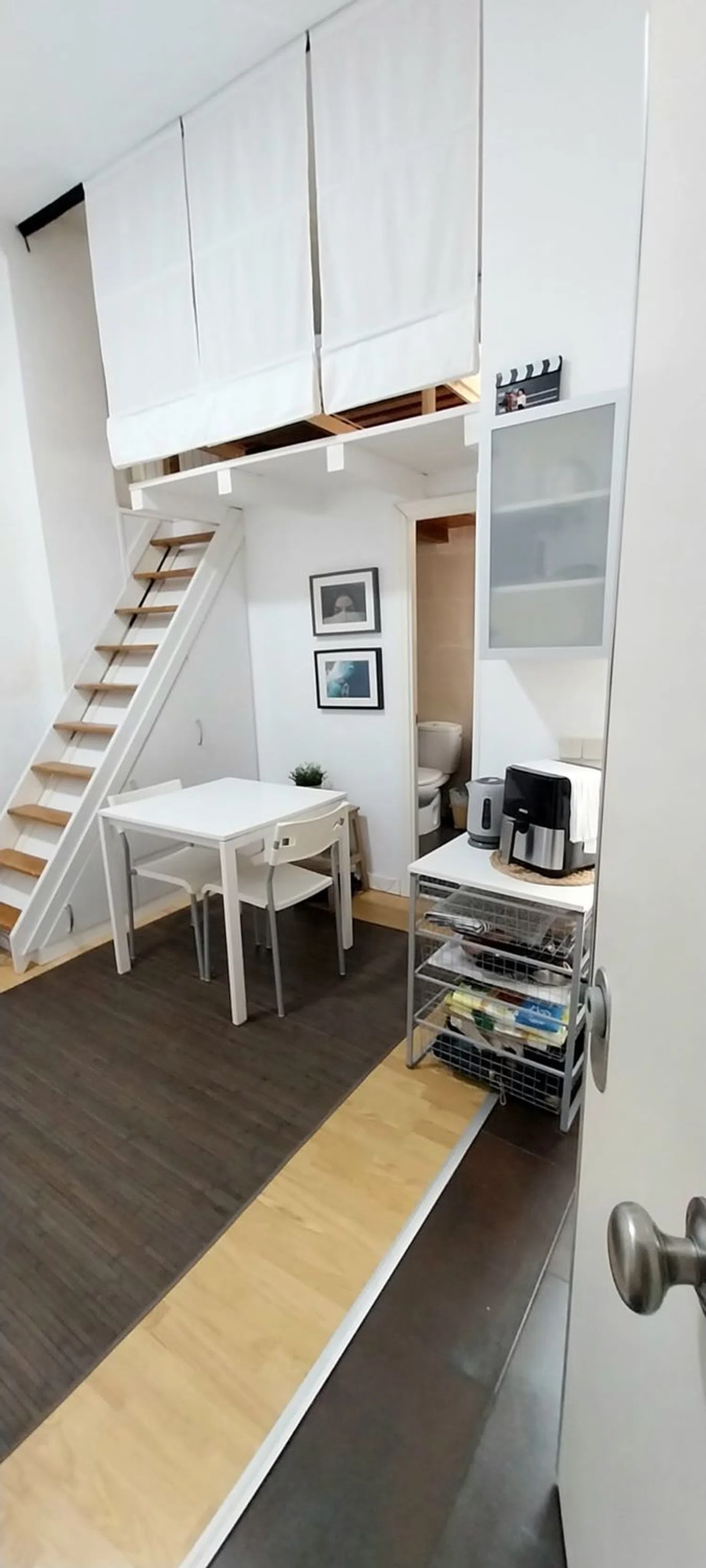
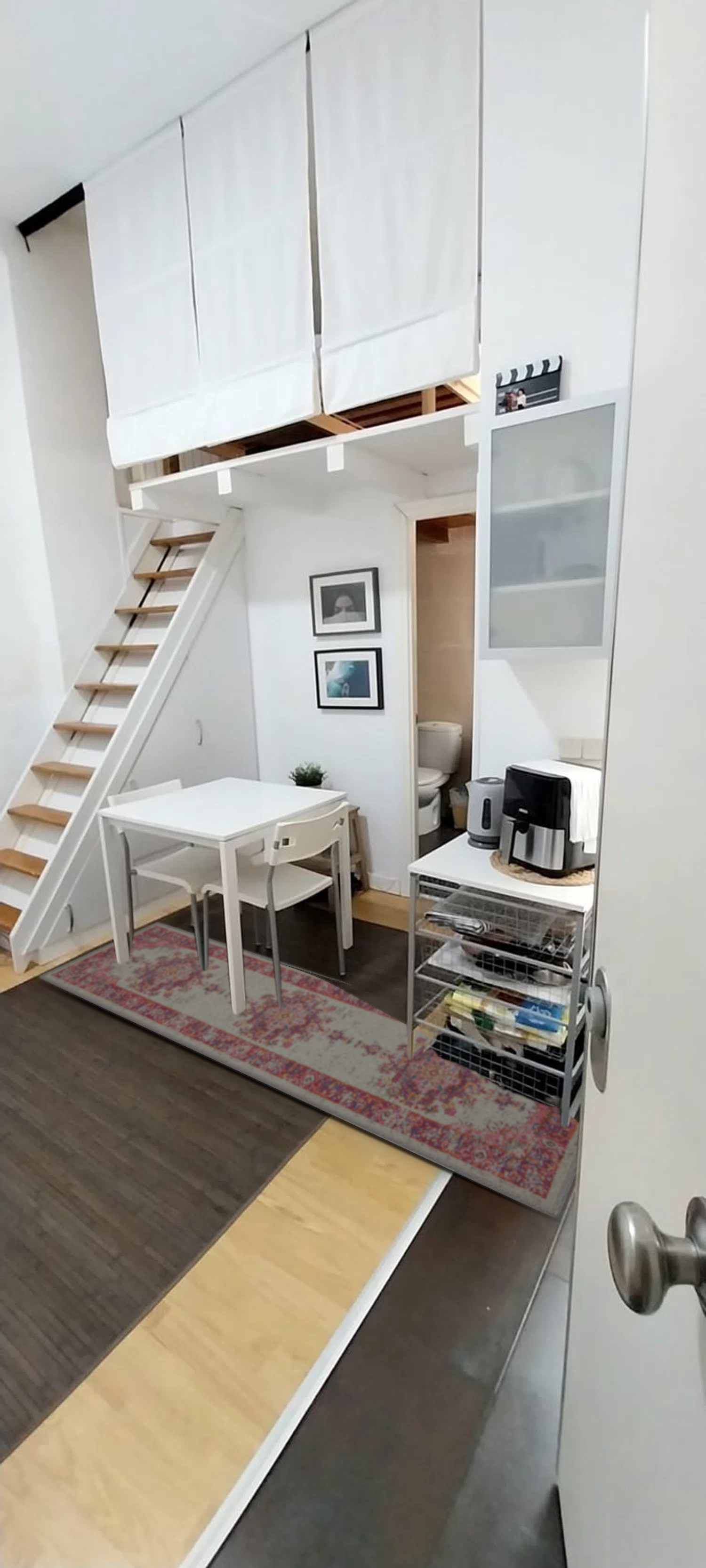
+ rug (286, 1018)
